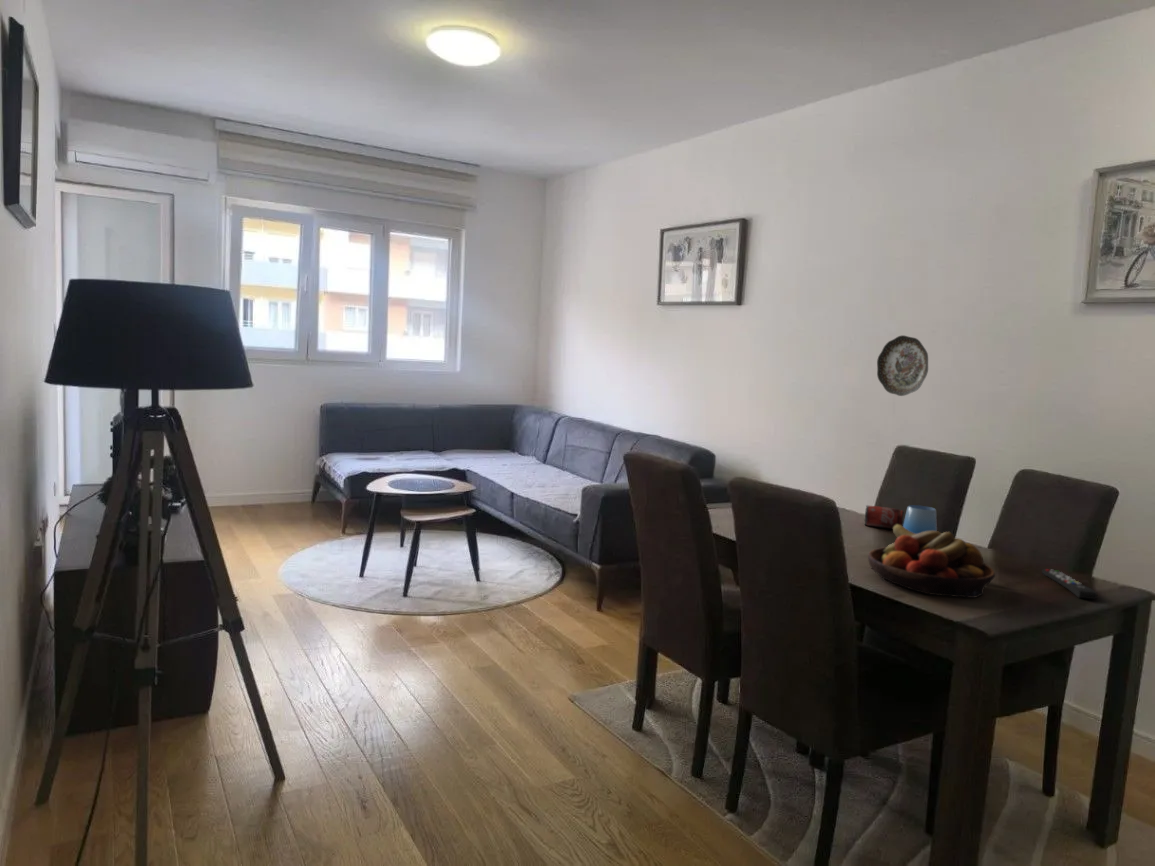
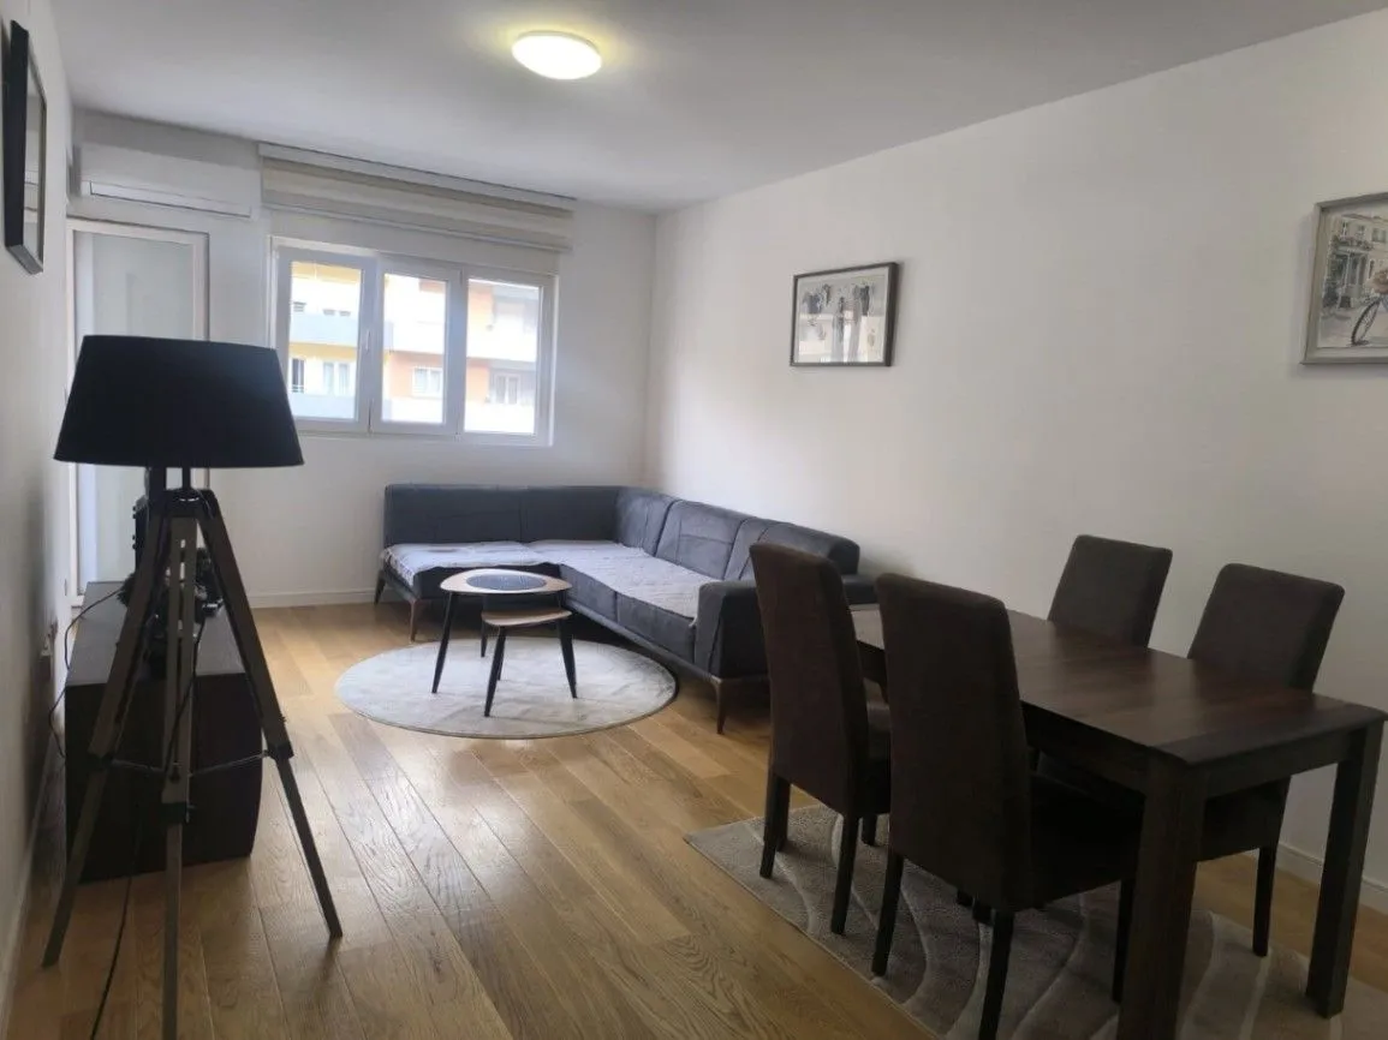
- beverage can (884, 517)
- decorative plate (903, 365)
- fruit bowl (929, 557)
- remote control (1068, 582)
- cup (919, 527)
